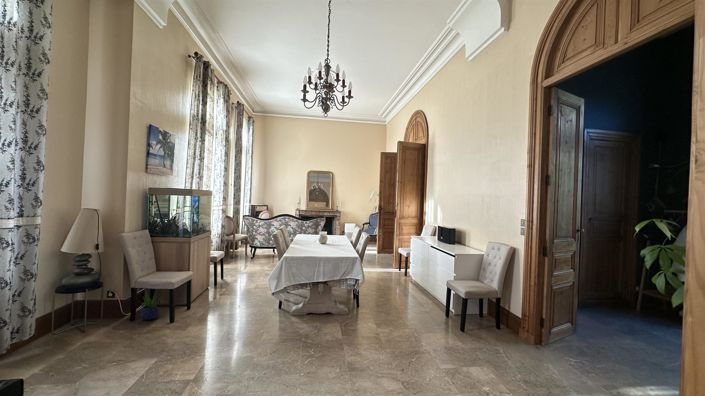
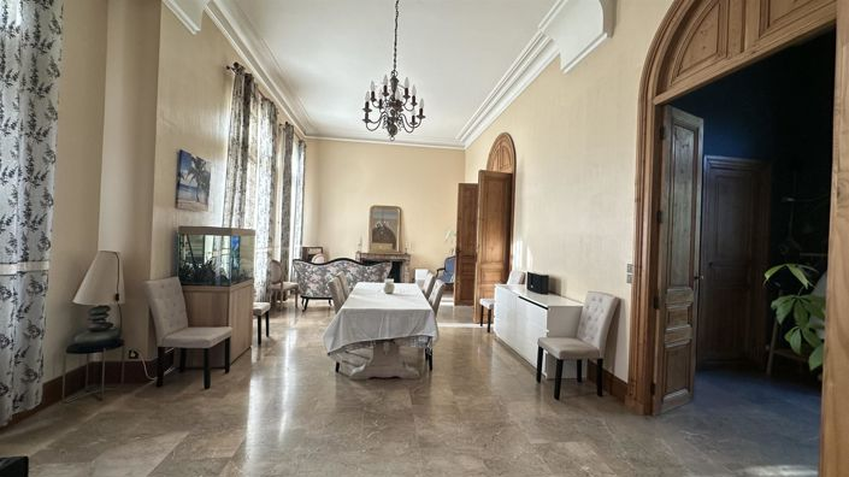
- potted plant (151, 305)
